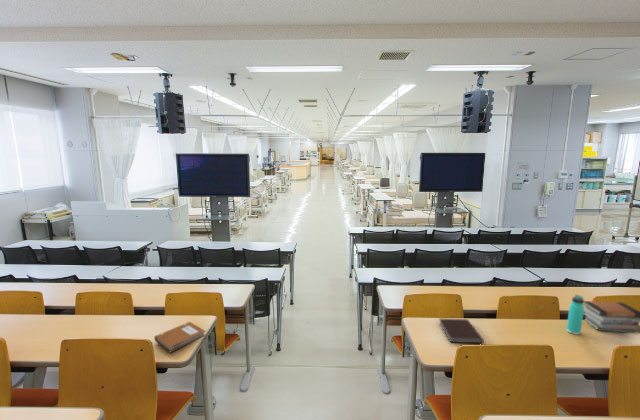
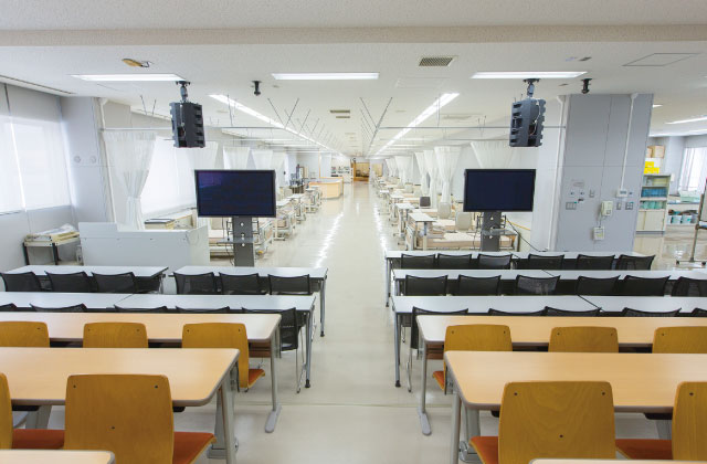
- notebook (459, 330)
- book stack (611, 316)
- notebook (181, 335)
- thermos bottle (575, 313)
